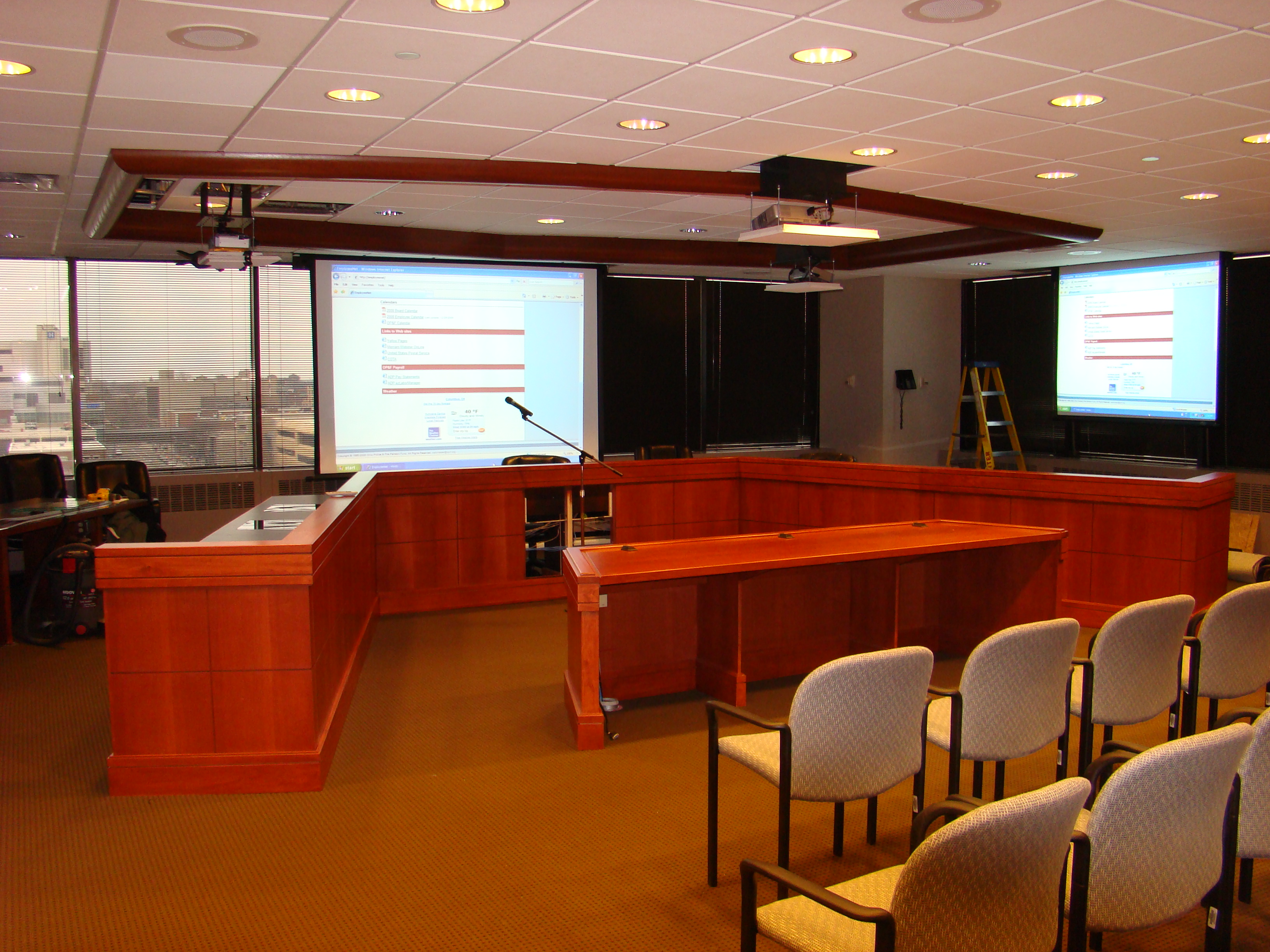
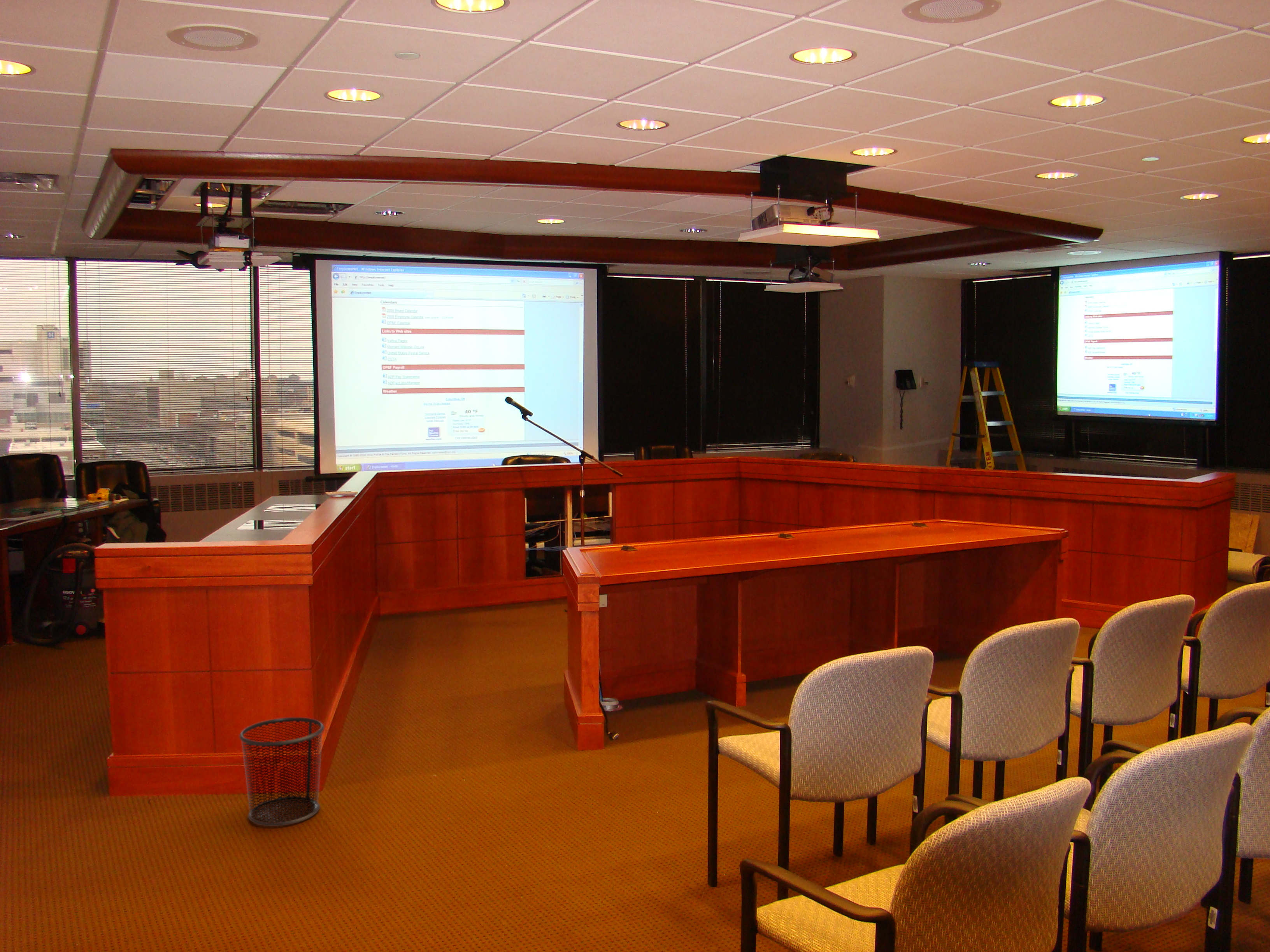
+ waste bin (283, 771)
